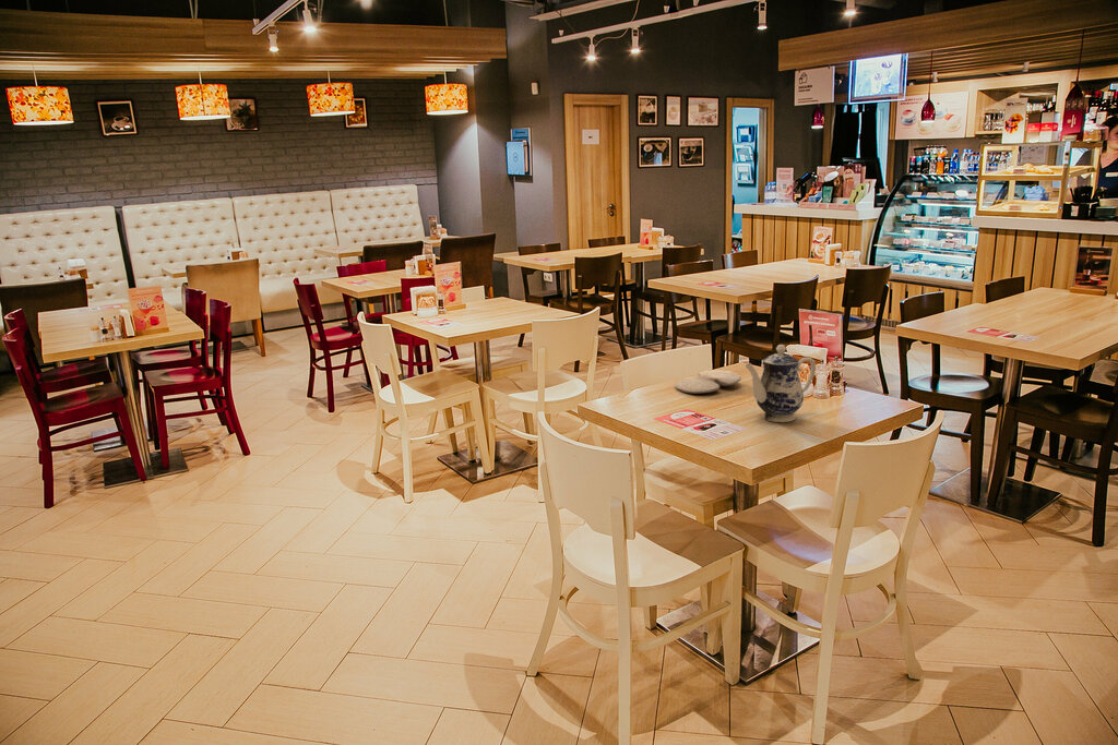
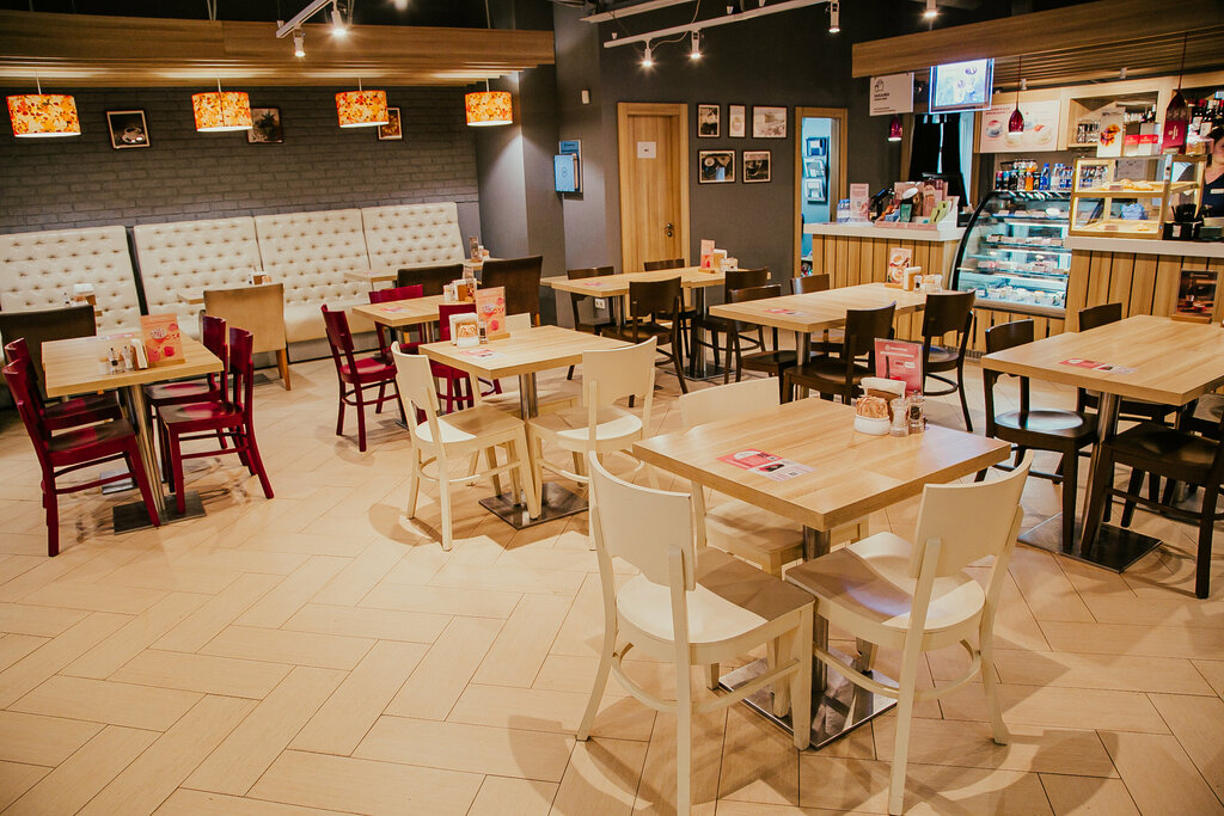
- paint palette (707, 381)
- teapot (780, 381)
